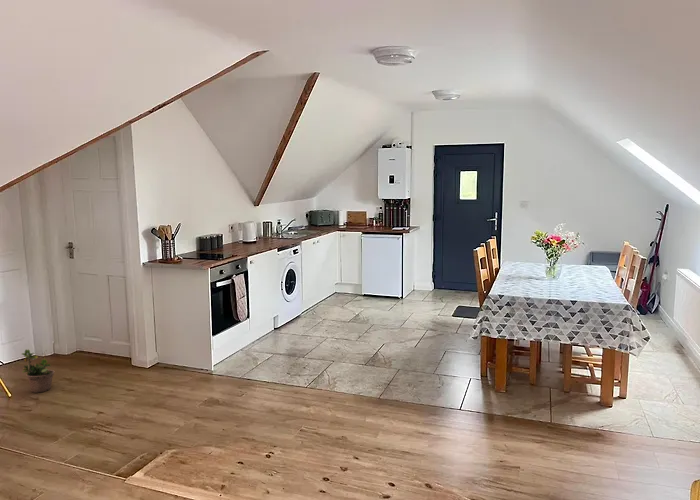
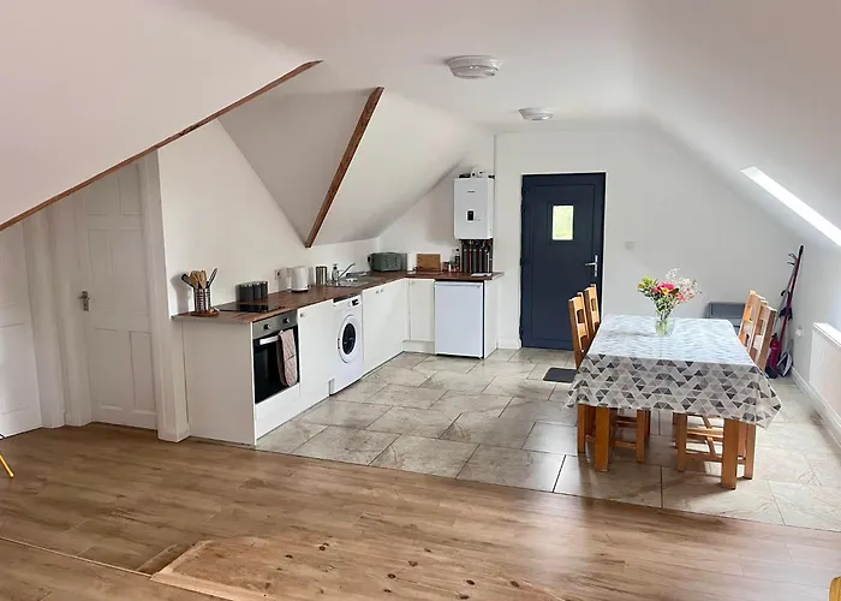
- potted plant (39, 367)
